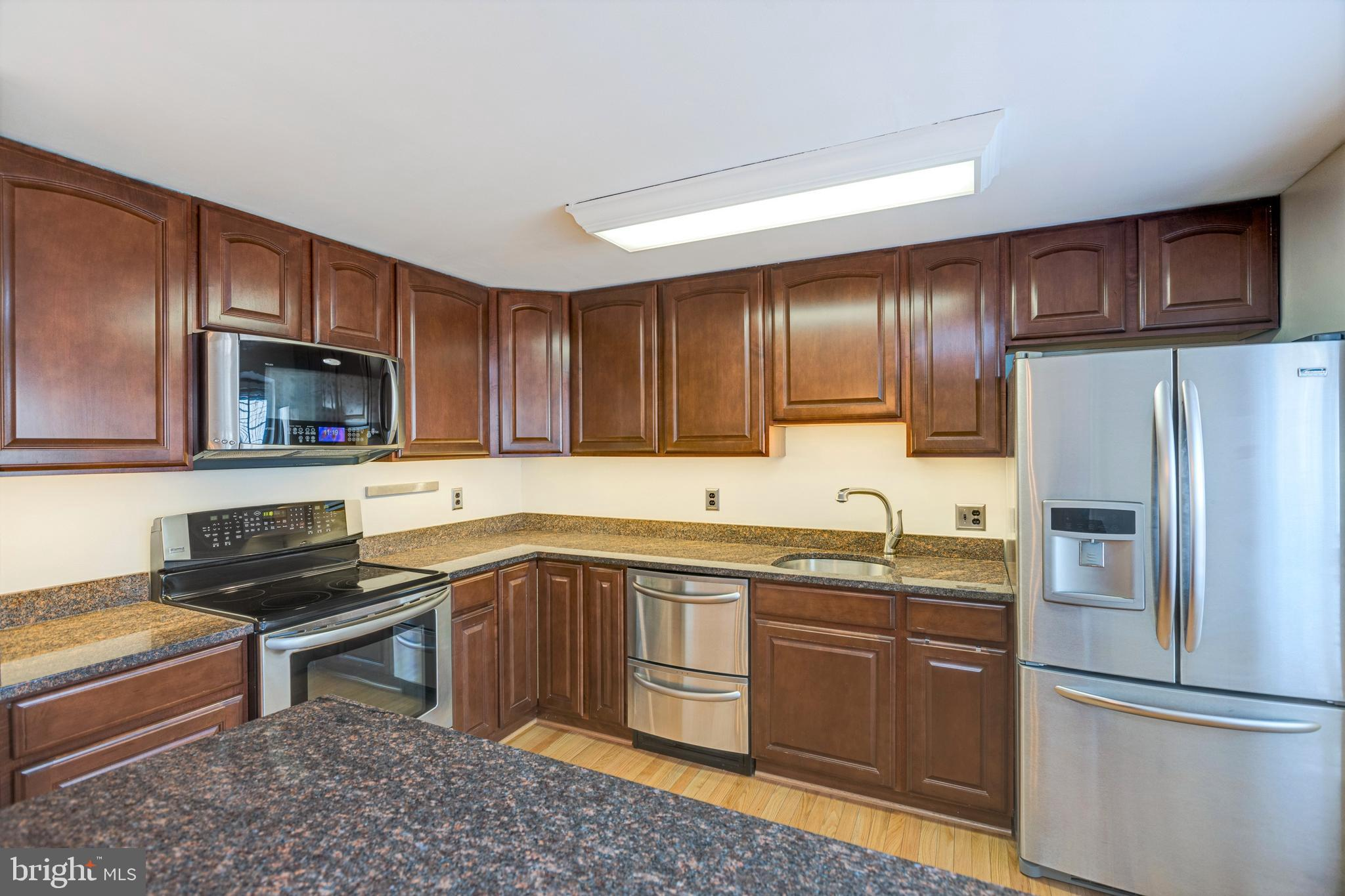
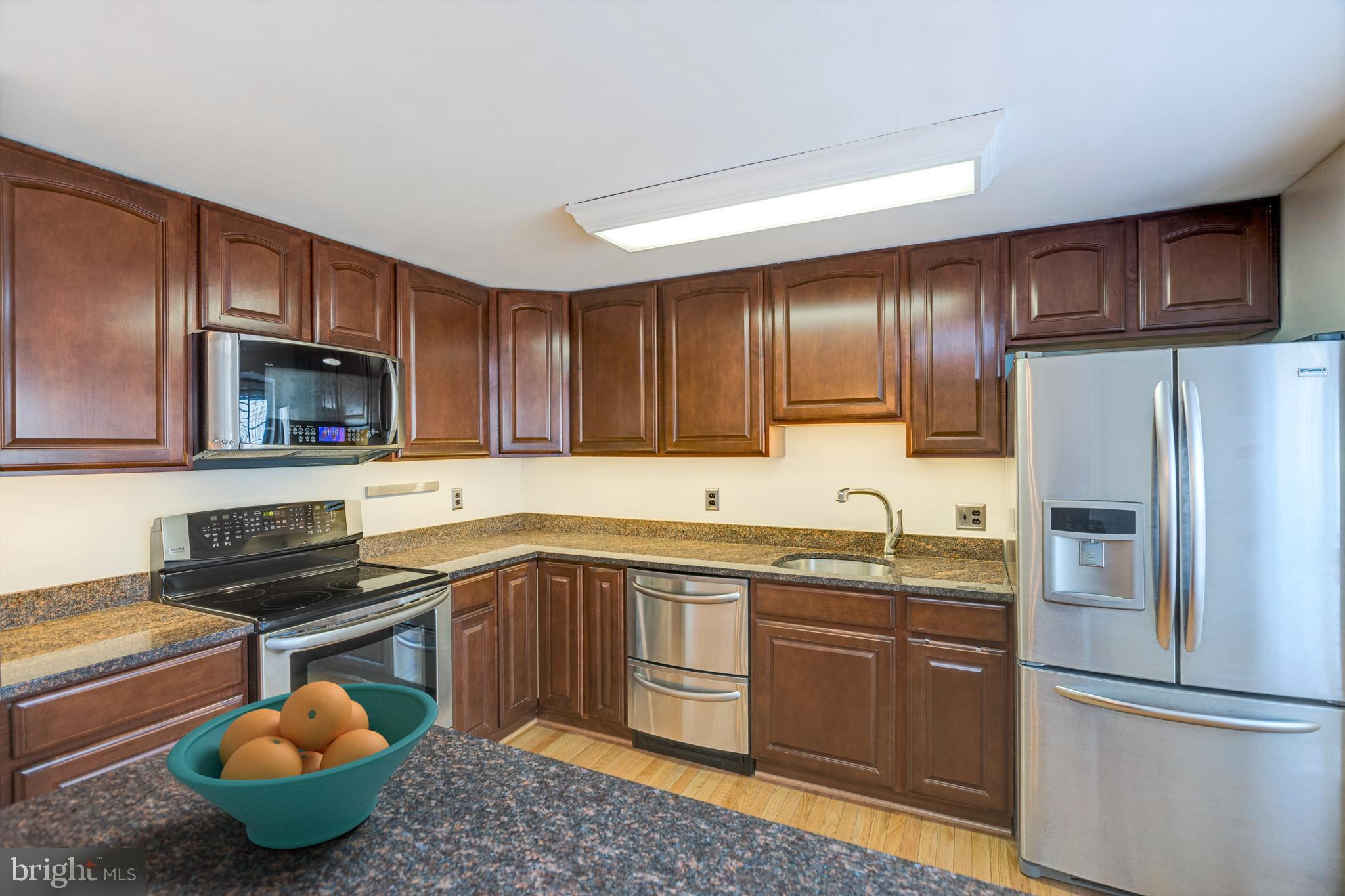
+ fruit bowl (314, 750)
